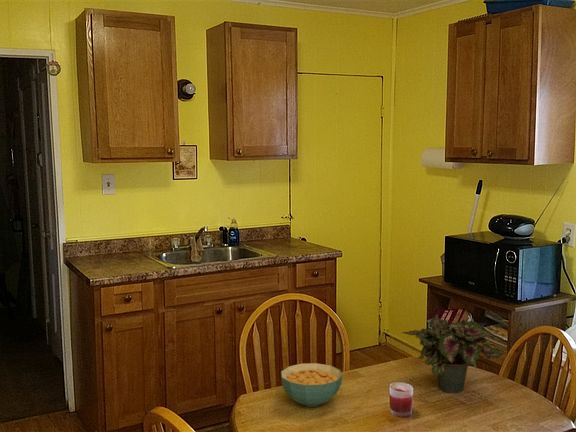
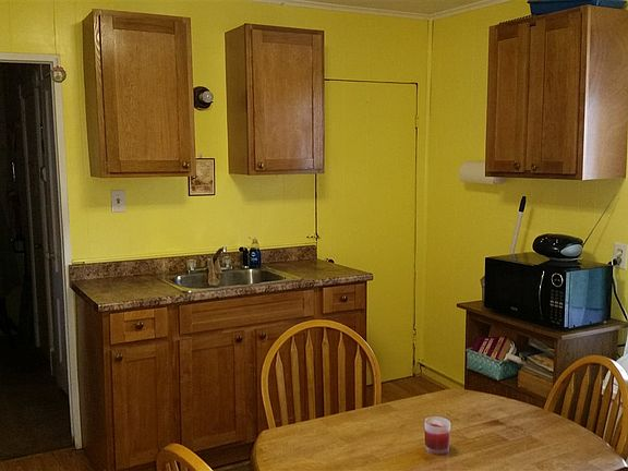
- cereal bowl (311, 388)
- potted plant (451, 356)
